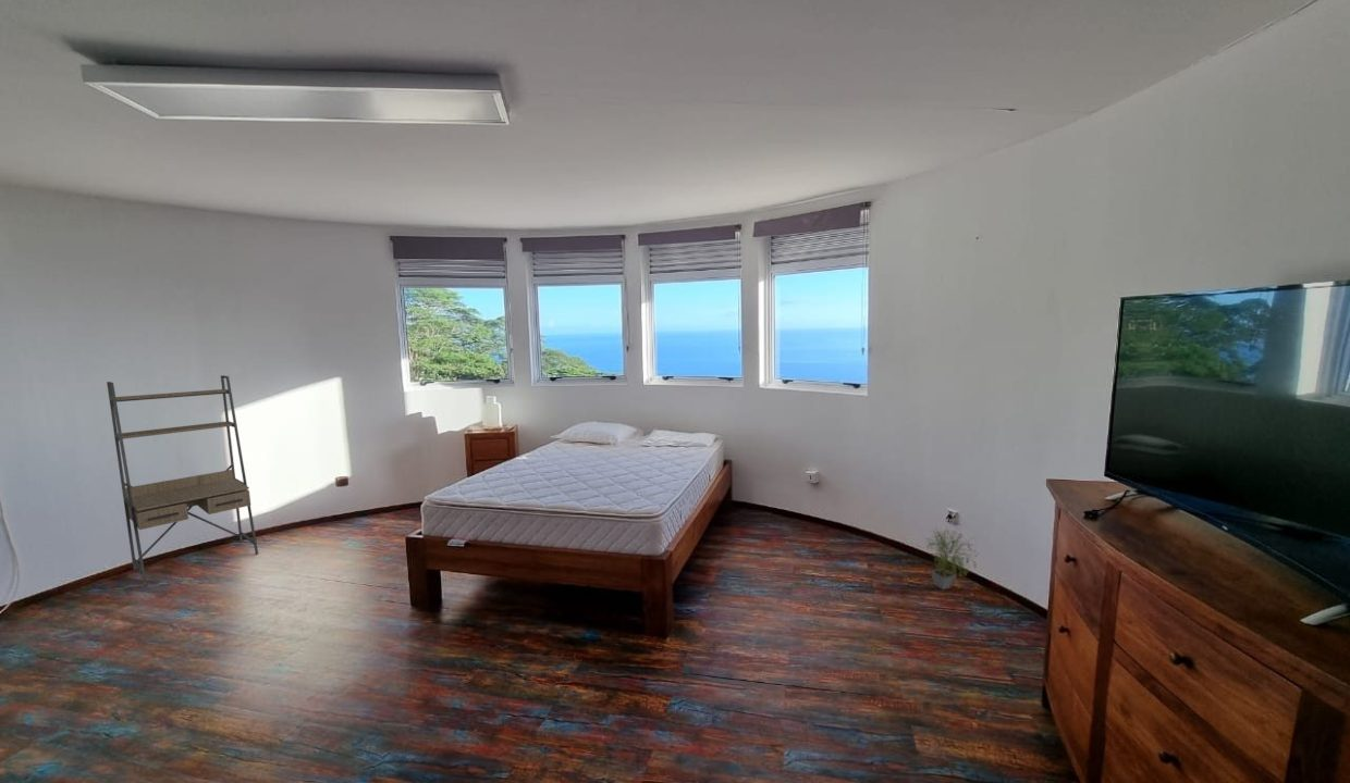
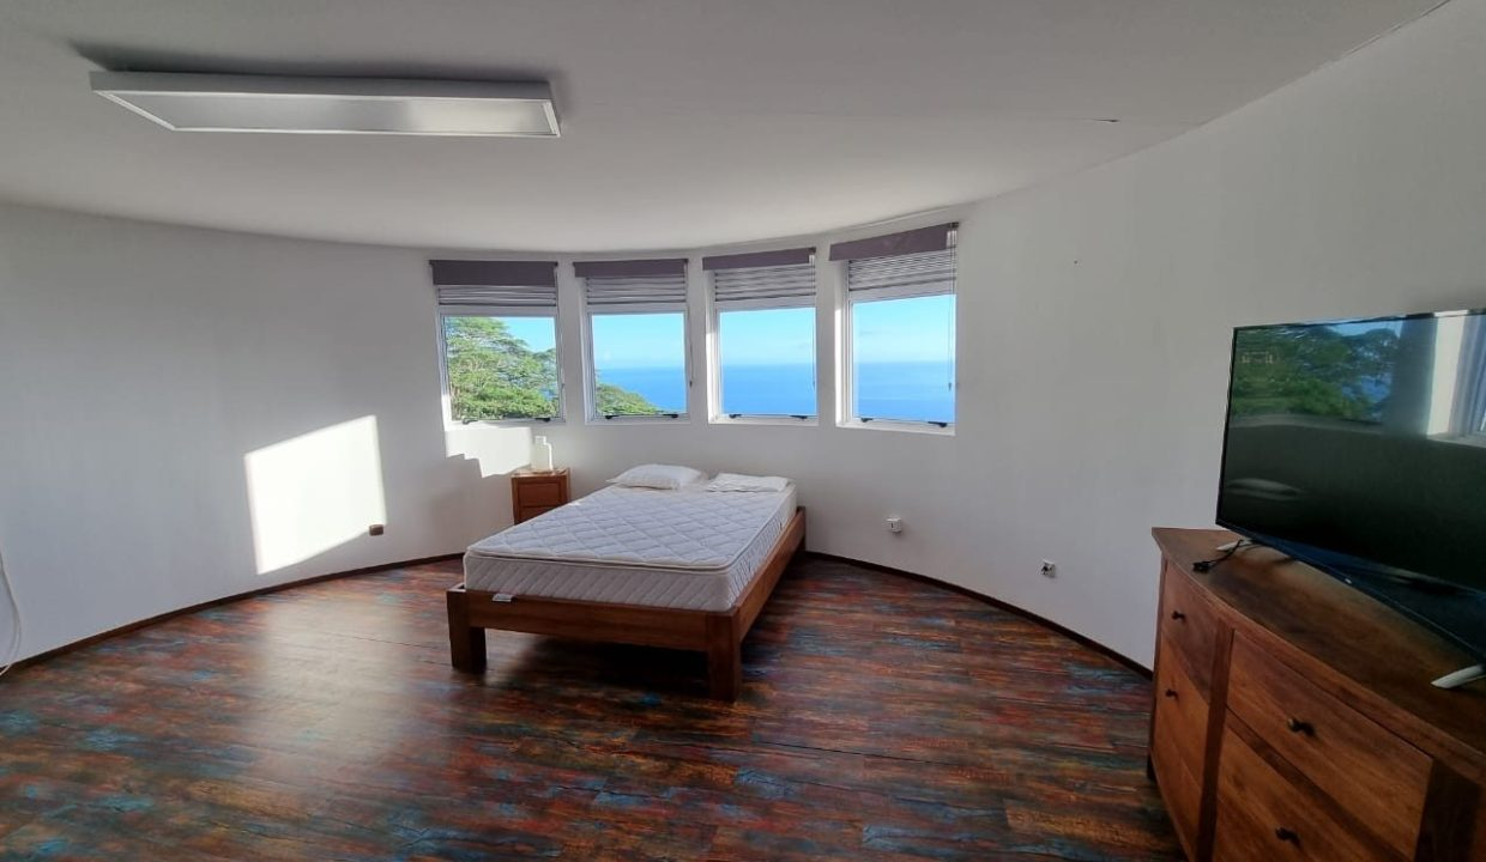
- shelving unit (189, 476)
- potted plant (949, 557)
